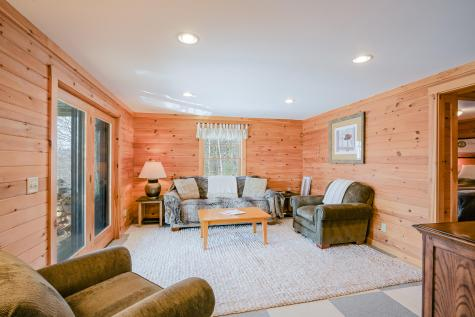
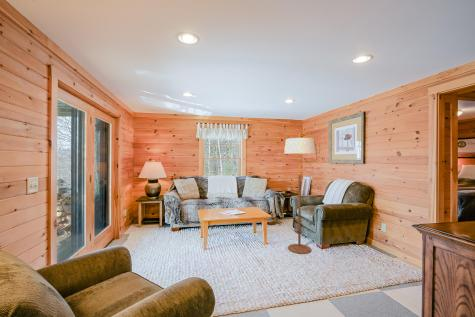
+ floor lamp (300, 190)
